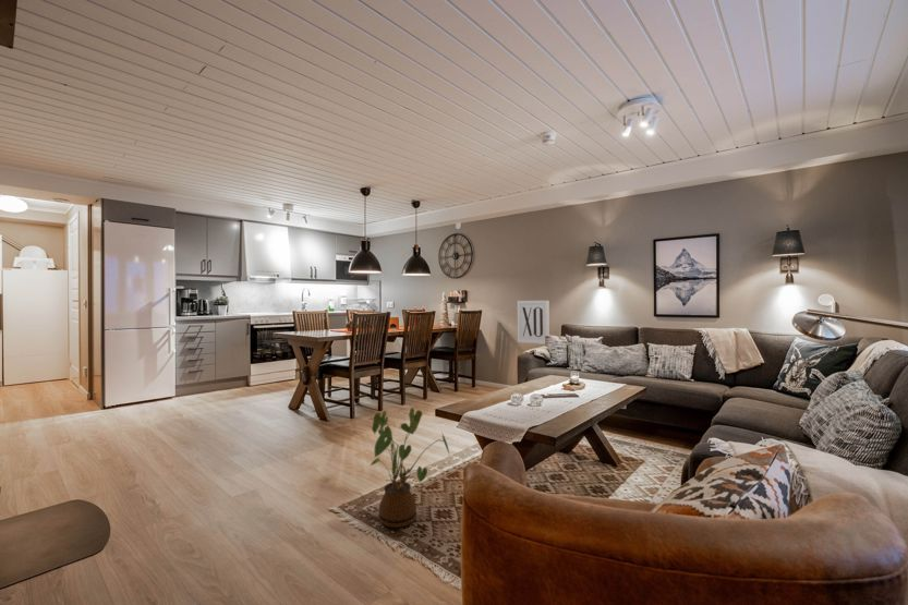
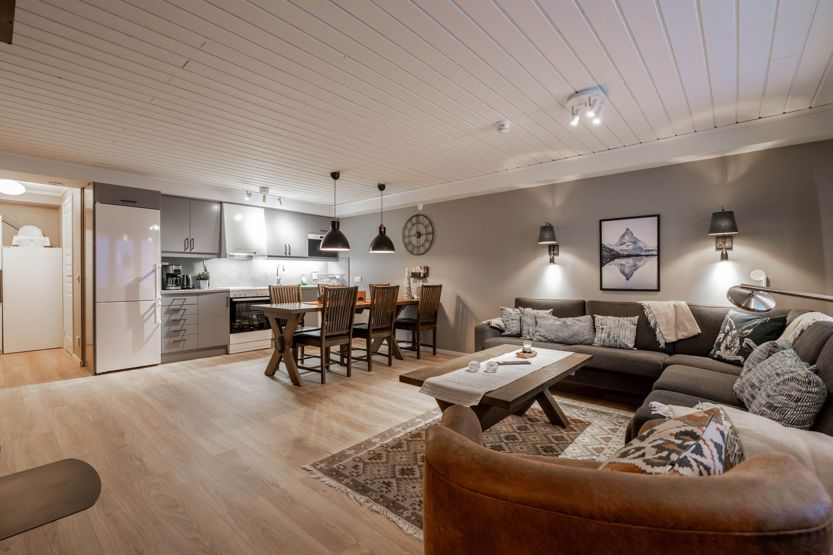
- wall art (532, 322)
- house plant (403, 467)
